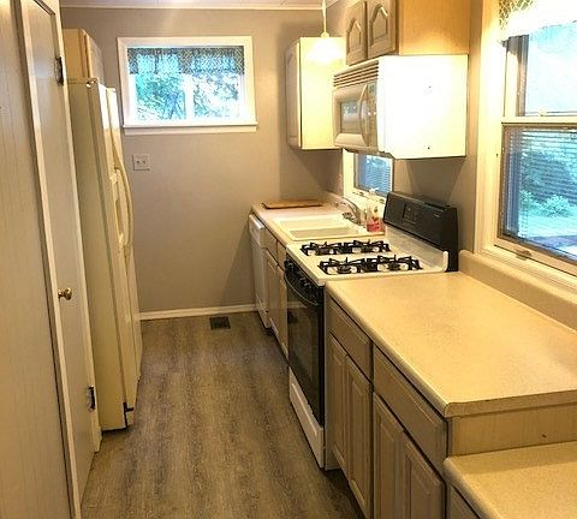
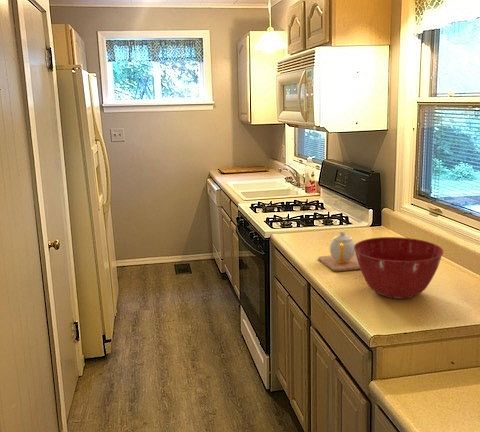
+ mixing bowl (397, 269)
+ teapot (346, 247)
